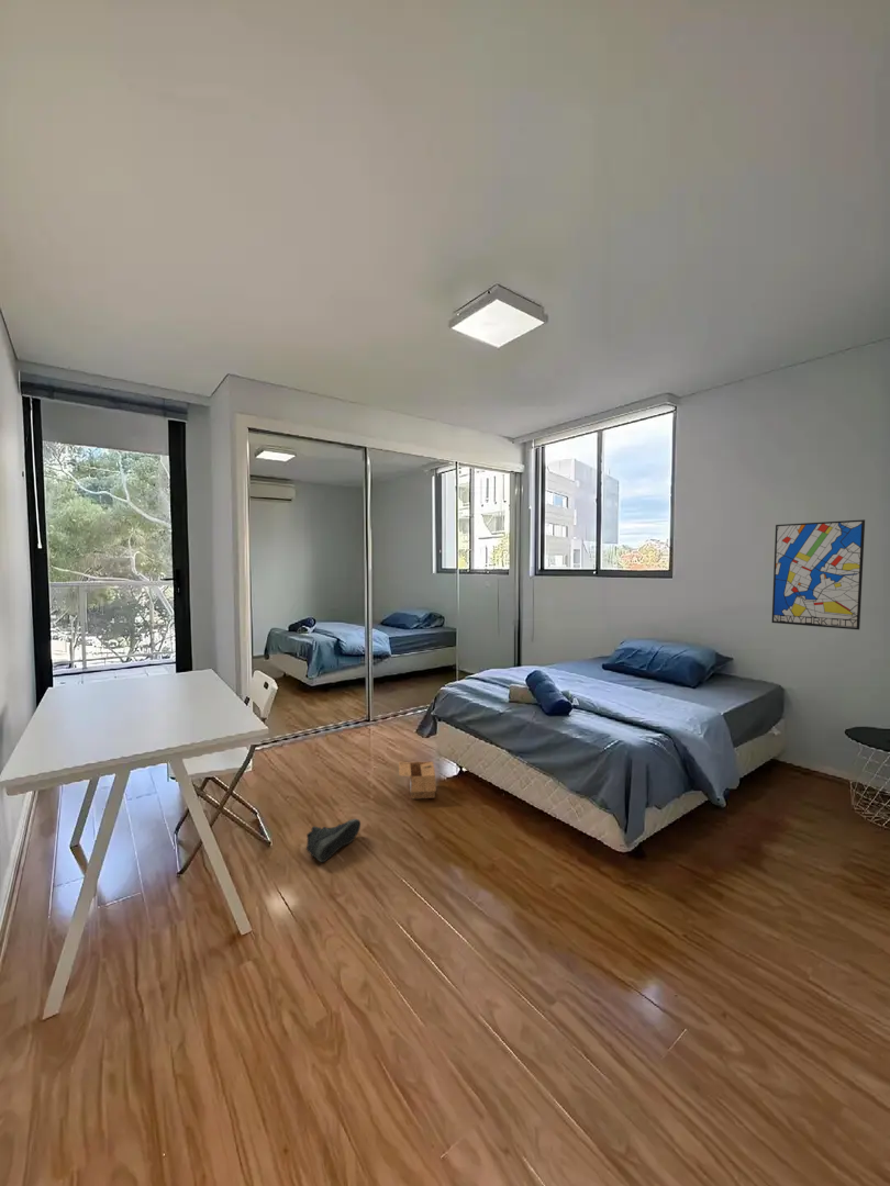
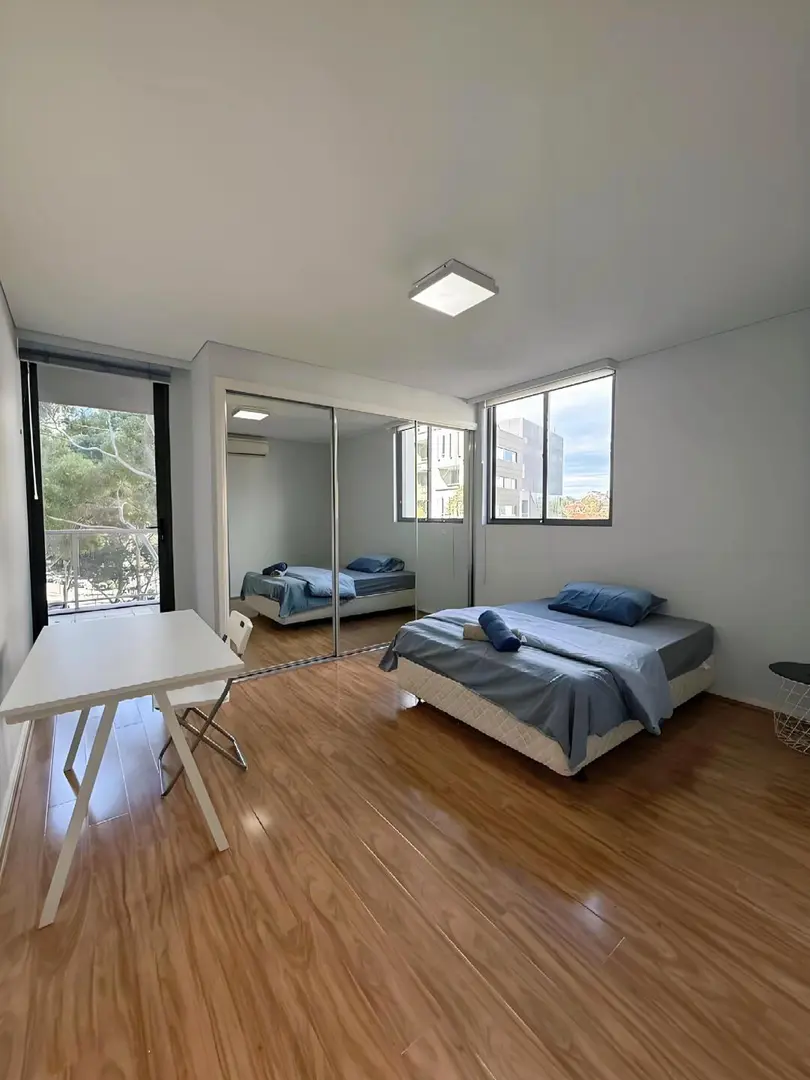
- wall art (815, 574)
- sneaker (331, 833)
- carton (420, 780)
